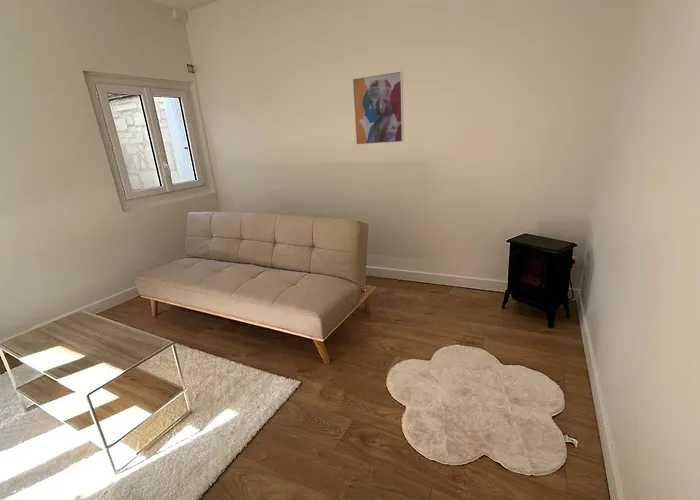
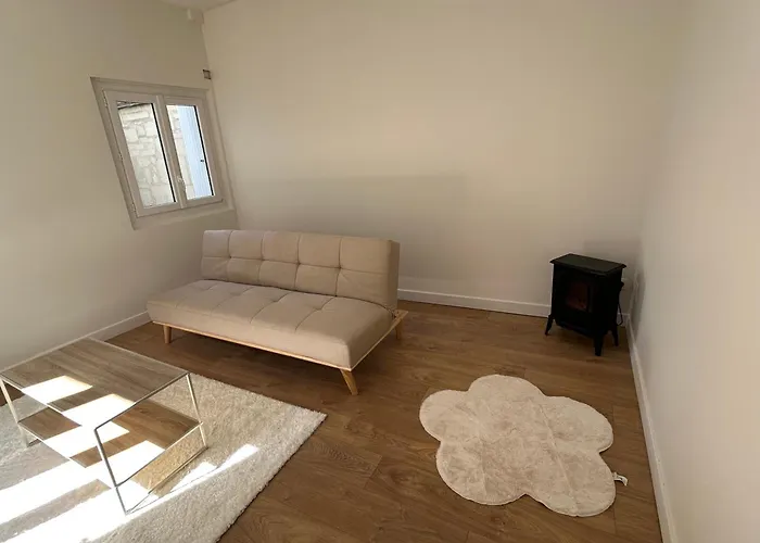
- wall art (377, 110)
